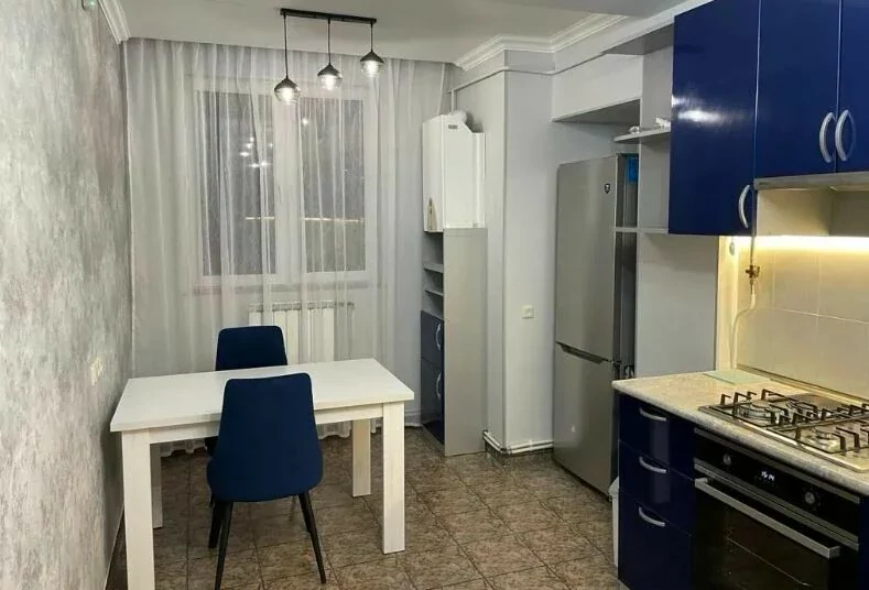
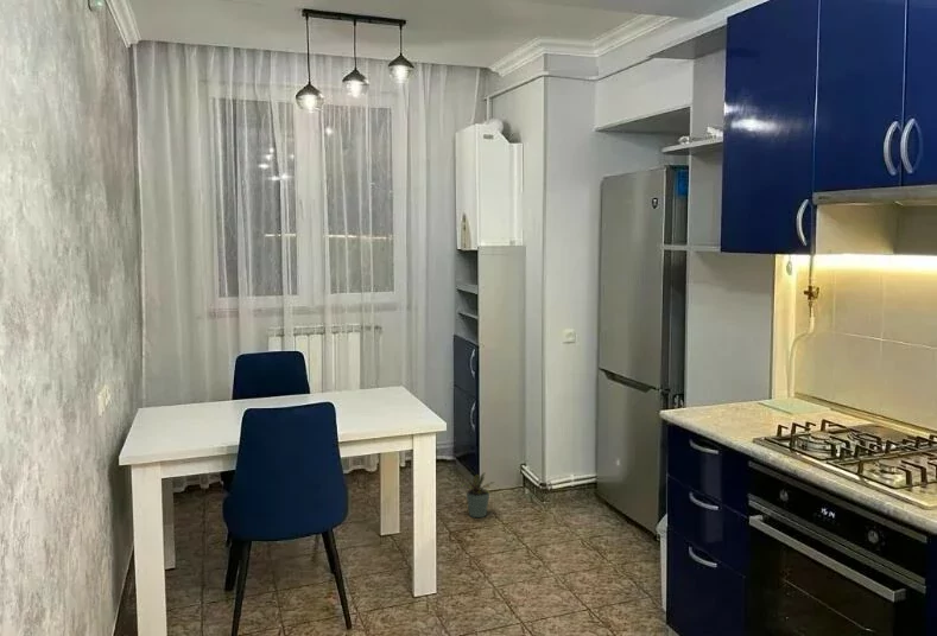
+ potted plant (477, 494)
